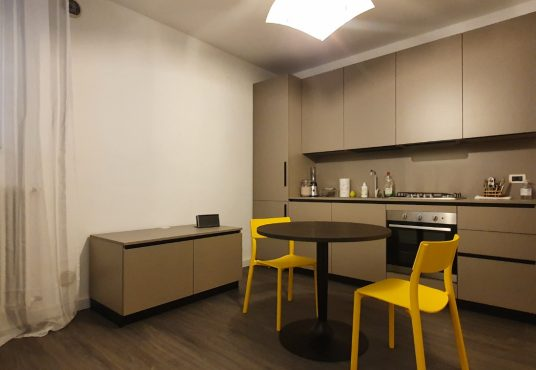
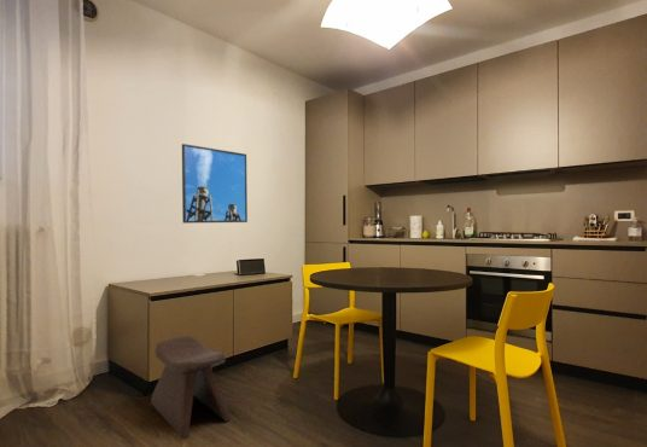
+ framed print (216, 186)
+ stool (188, 379)
